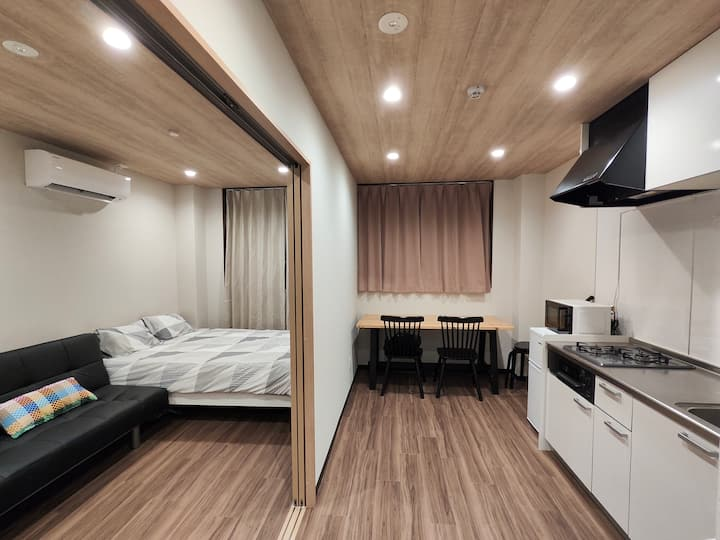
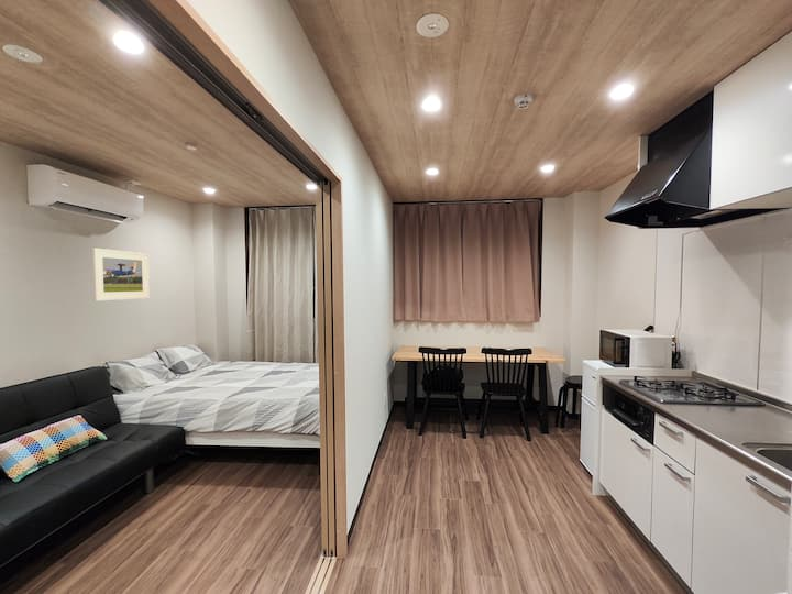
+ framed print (123, 275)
